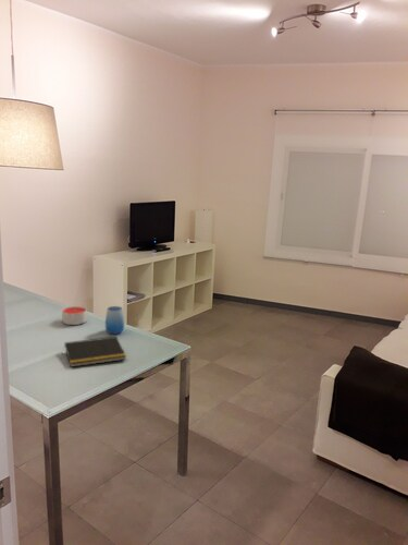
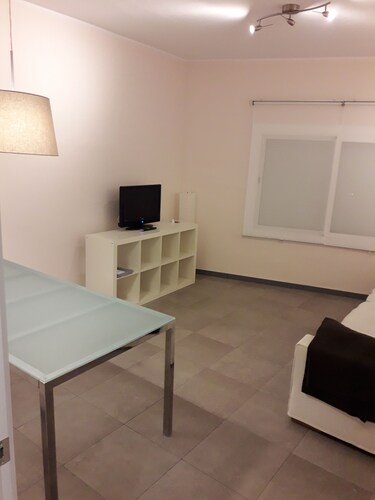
- notepad (95, 350)
- candle (74, 315)
- cup (114, 319)
